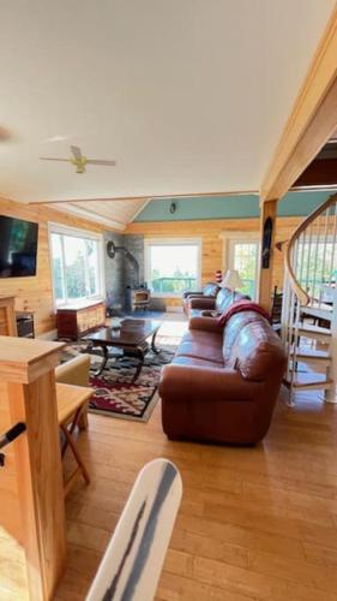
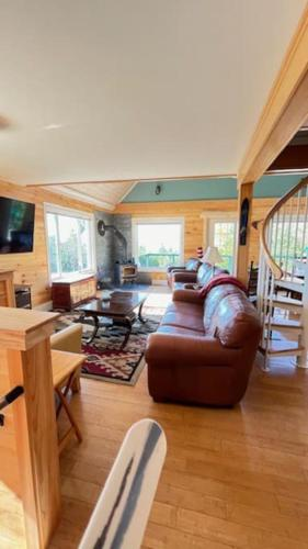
- ceiling fan (78, 163)
